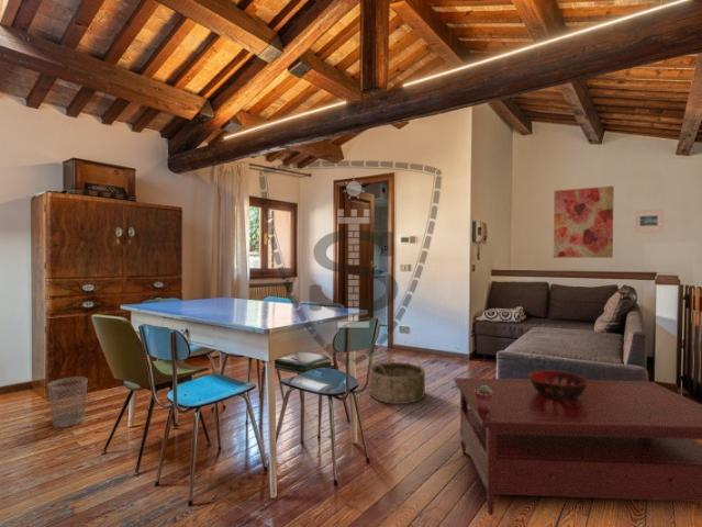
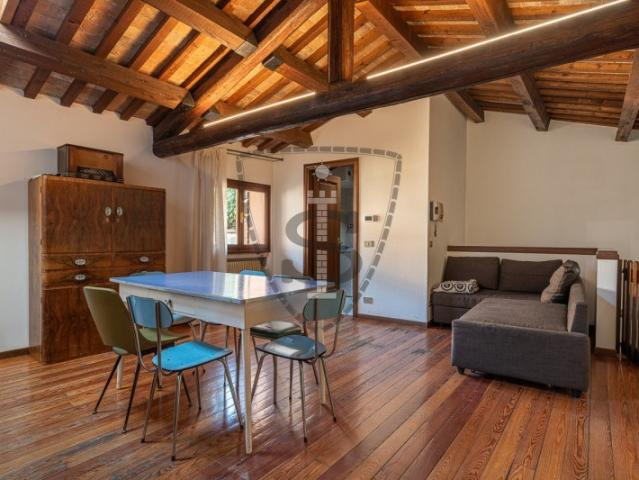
- basket (397, 378)
- potted succulent (483, 395)
- wall art (582, 223)
- wastebasket (68, 402)
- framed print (648, 221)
- coffee table (578, 440)
- decorative bowl (557, 385)
